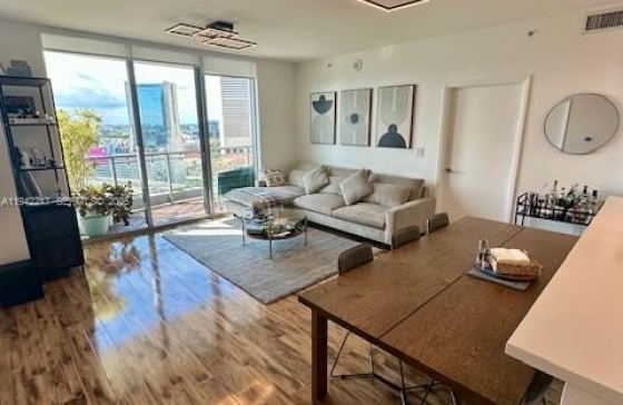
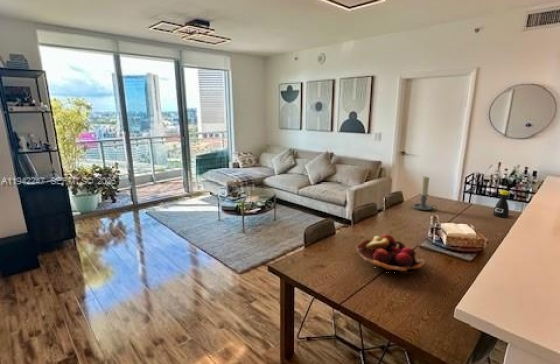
+ fruit basket (387, 251)
+ bottle (502, 203)
+ candle holder (426, 193)
